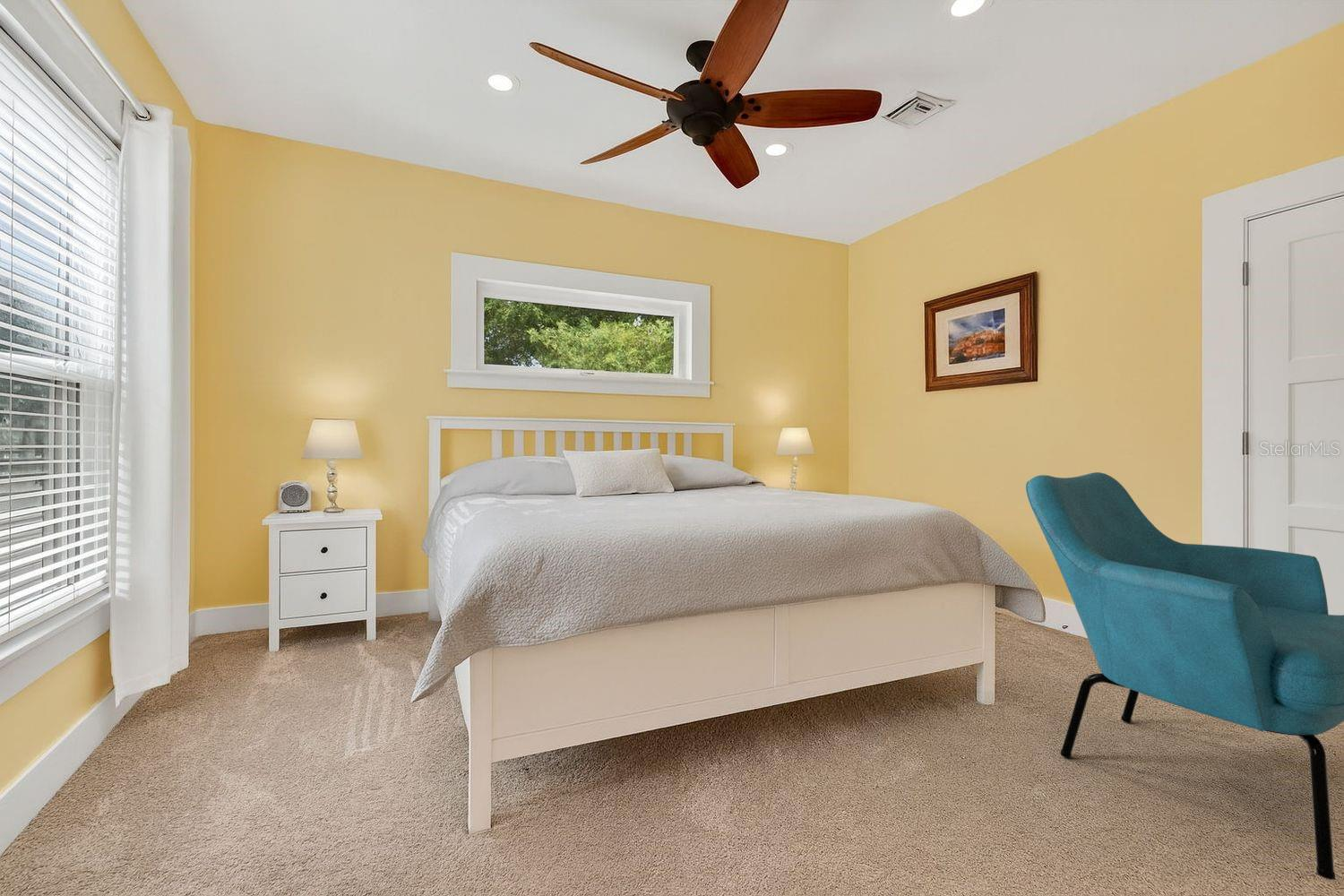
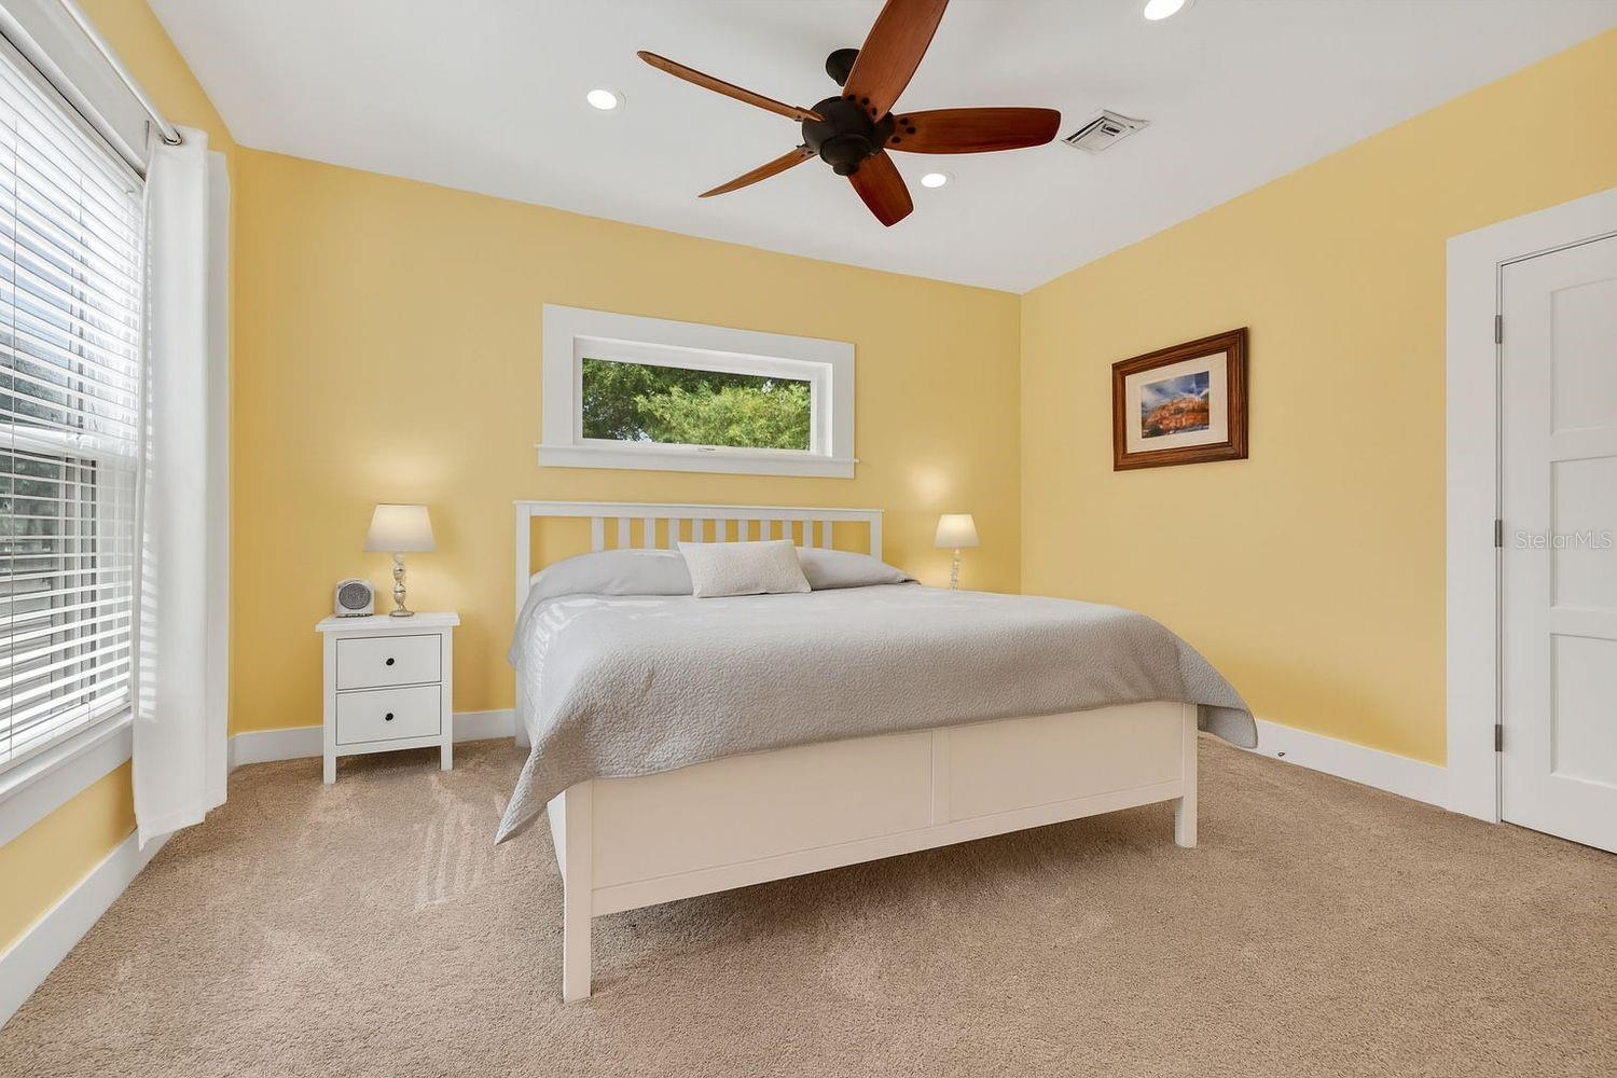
- armchair (1190, 624)
